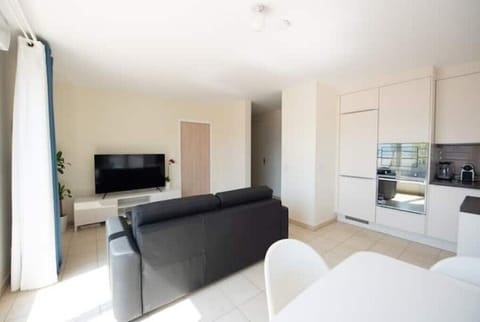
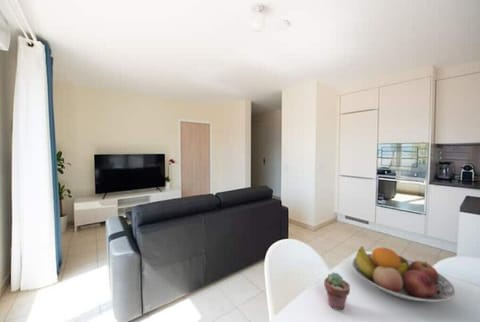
+ fruit bowl (397, 269)
+ potted succulent (336, 289)
